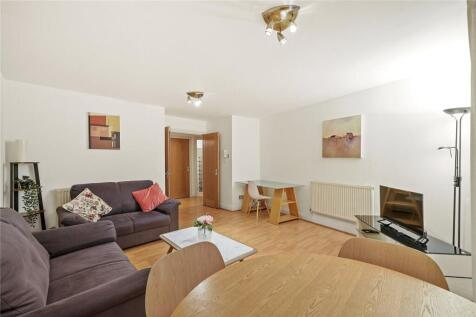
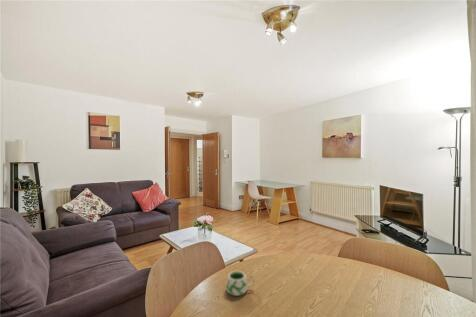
+ mug (240, 282)
